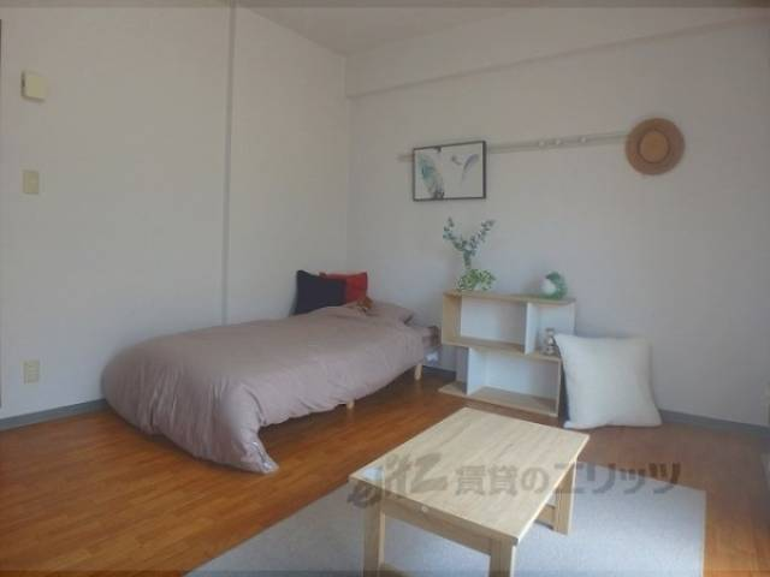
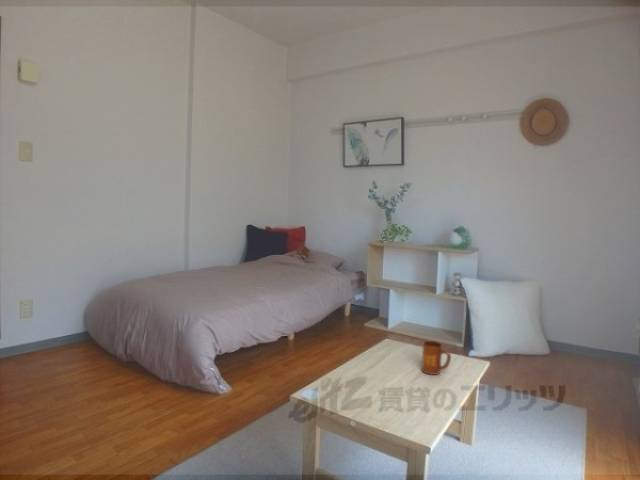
+ mug (436, 358)
